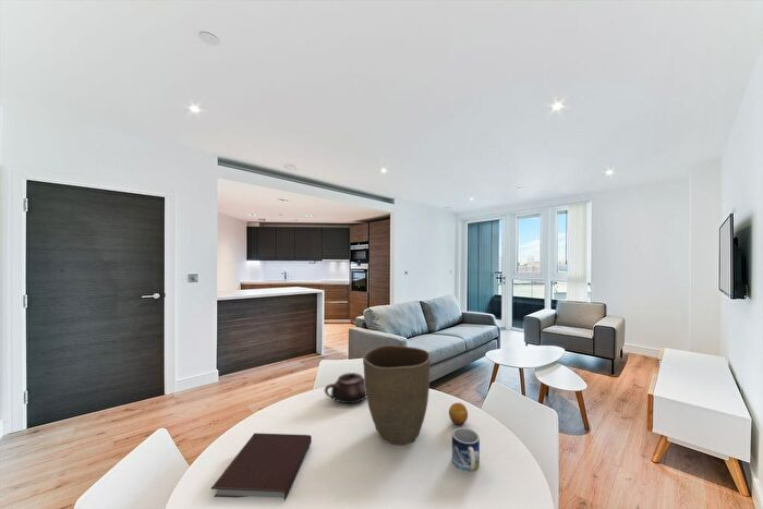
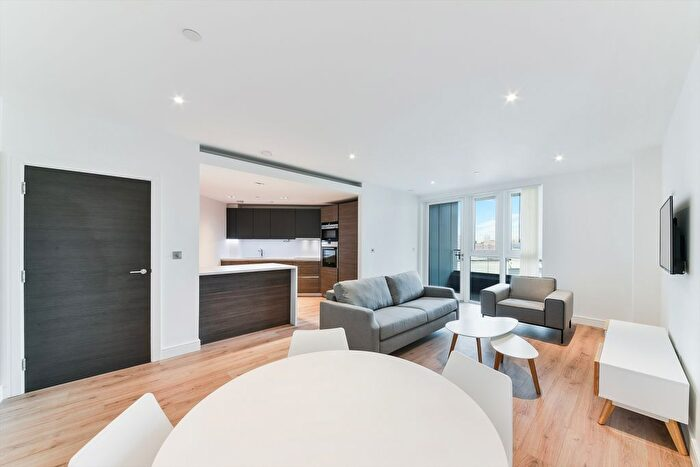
- fruit (458, 413)
- vase (396, 393)
- teapot (349, 385)
- mug (467, 451)
- notebook (267, 462)
